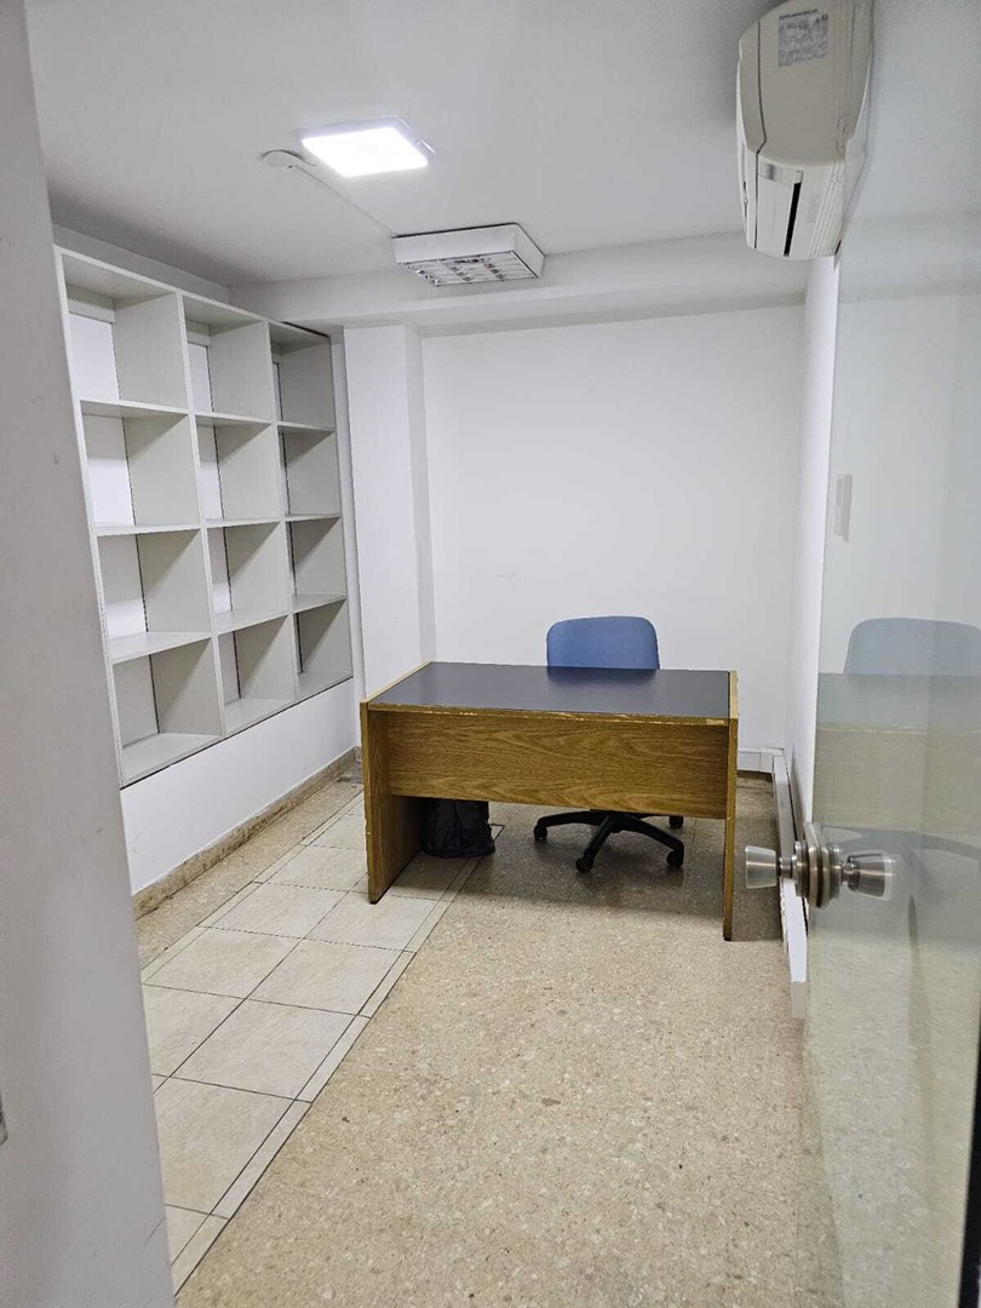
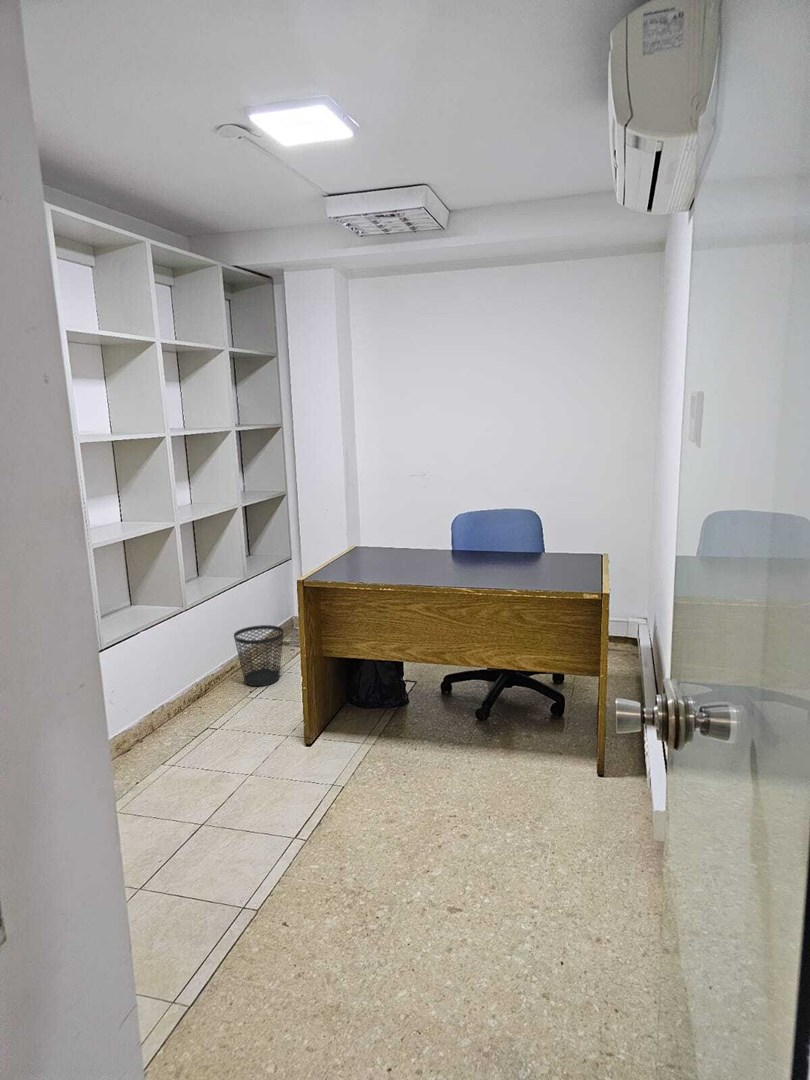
+ wastebasket (260, 656)
